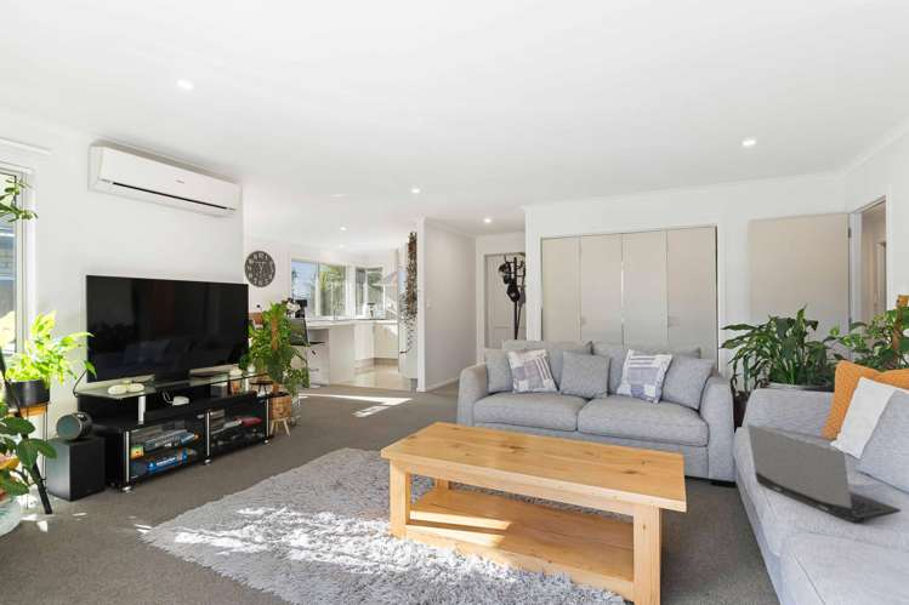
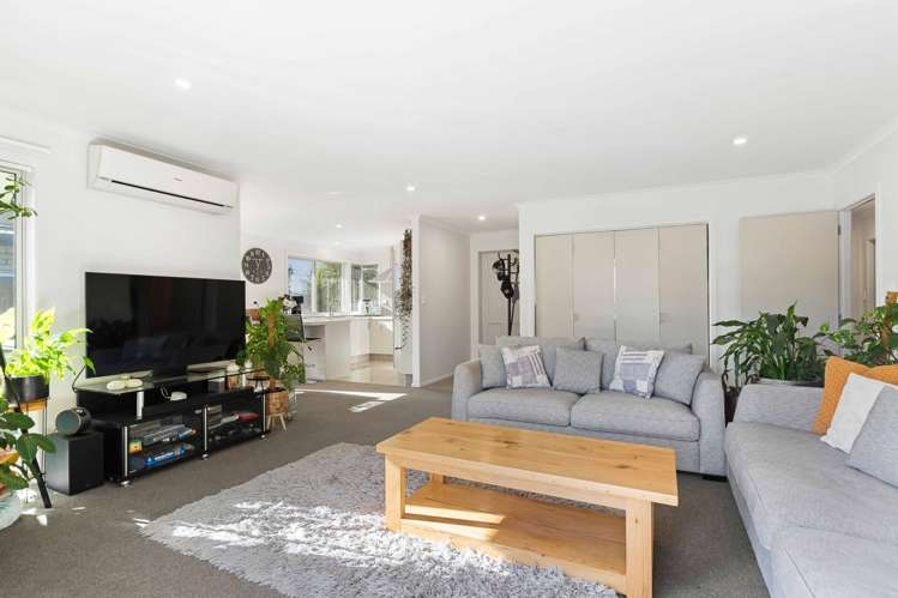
- laptop computer (818, 466)
